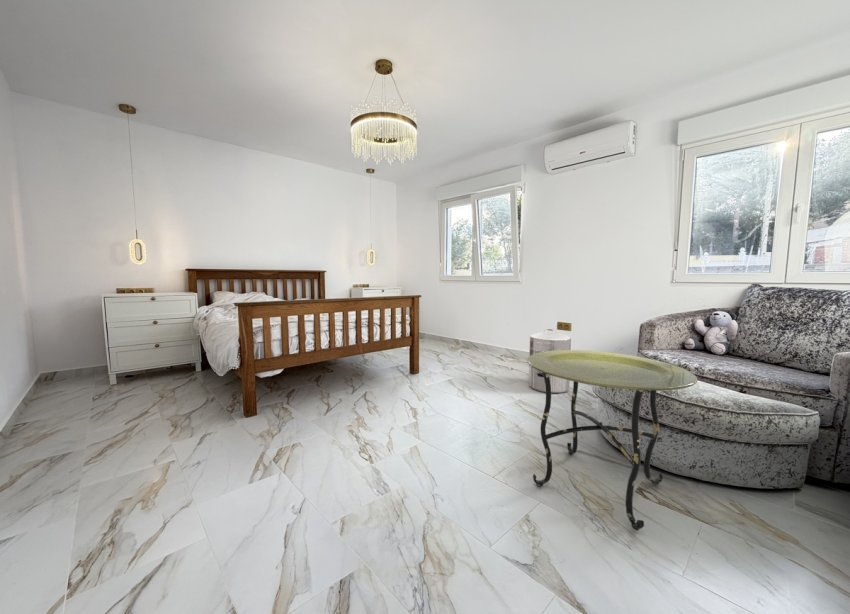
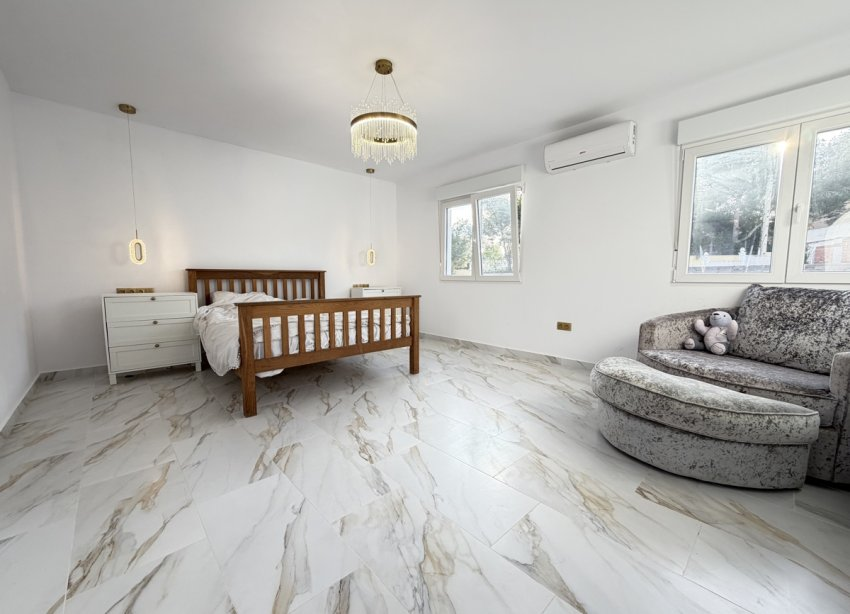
- side table (600, 426)
- waste bin (549, 350)
